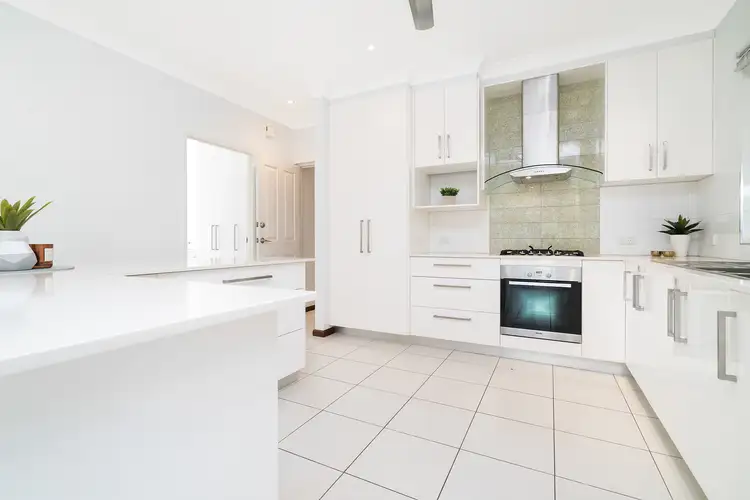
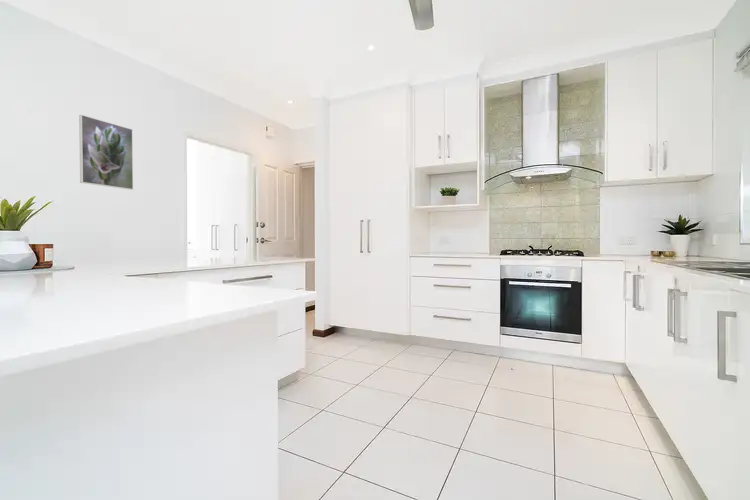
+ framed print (107, 154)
